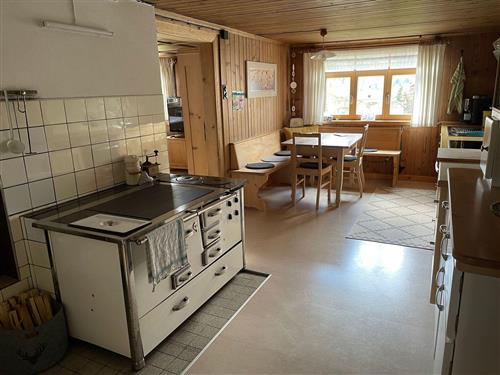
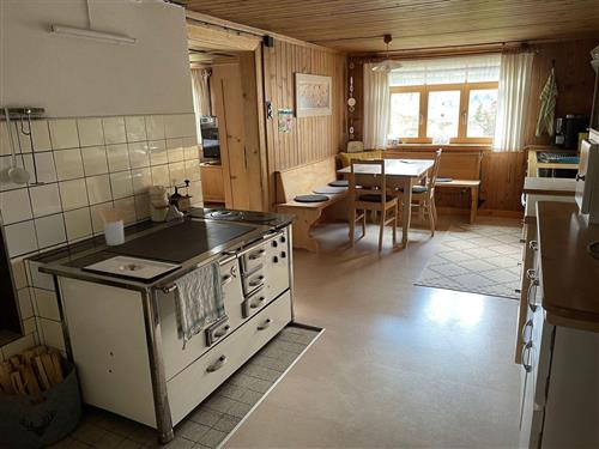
+ utensil holder (113, 225)
